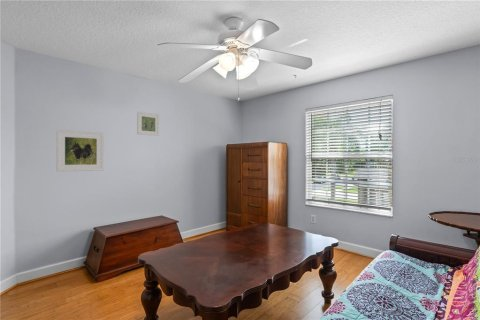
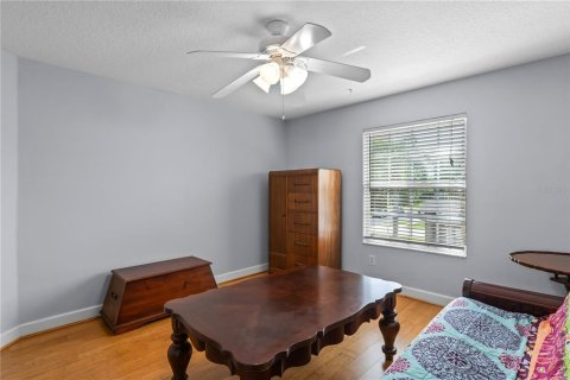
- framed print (81, 151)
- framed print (148, 124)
